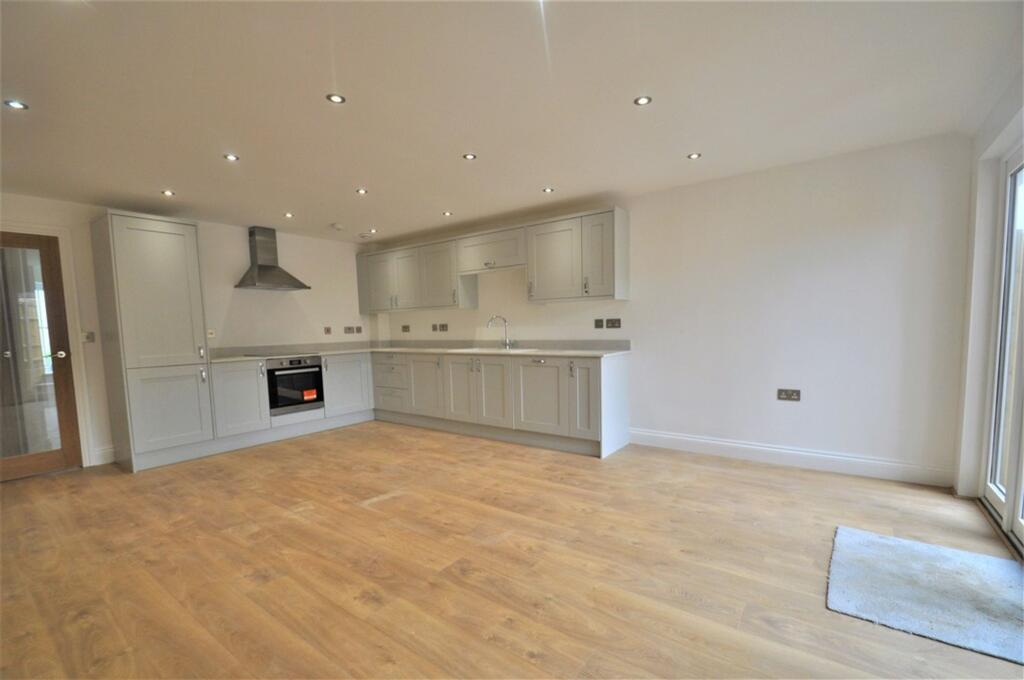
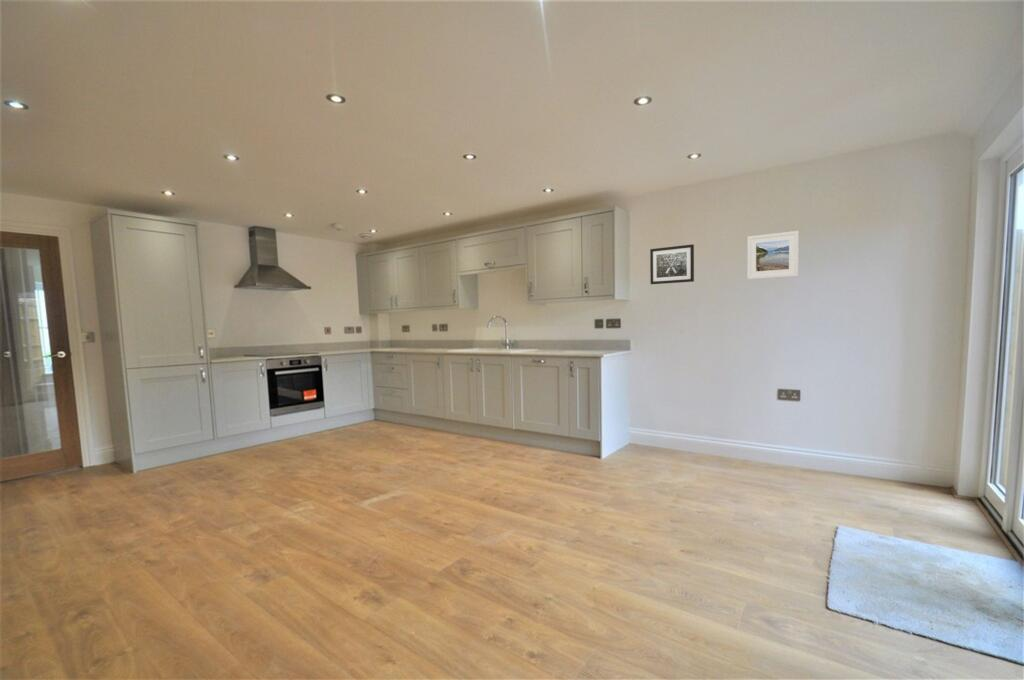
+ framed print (772, 256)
+ wall art (671, 265)
